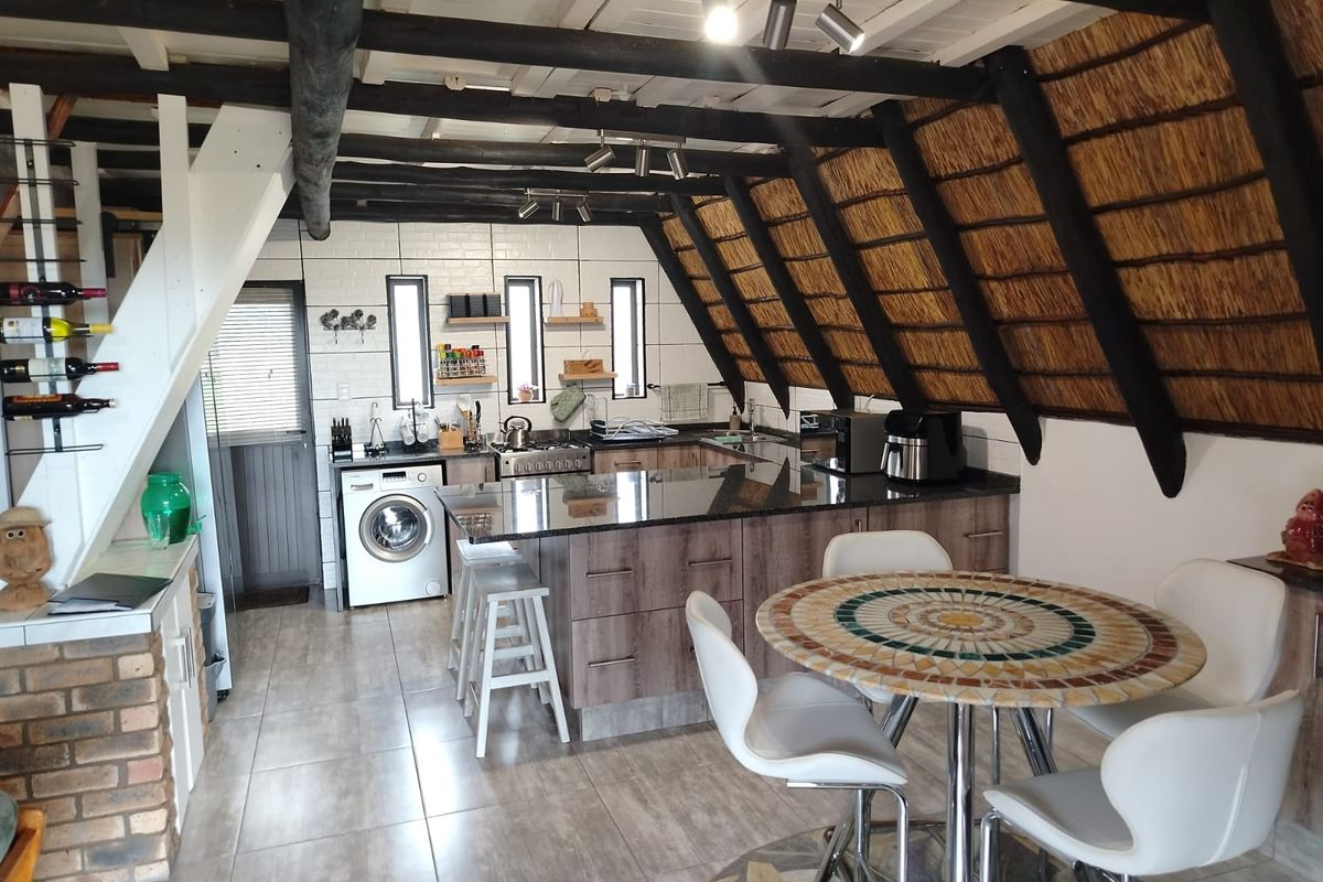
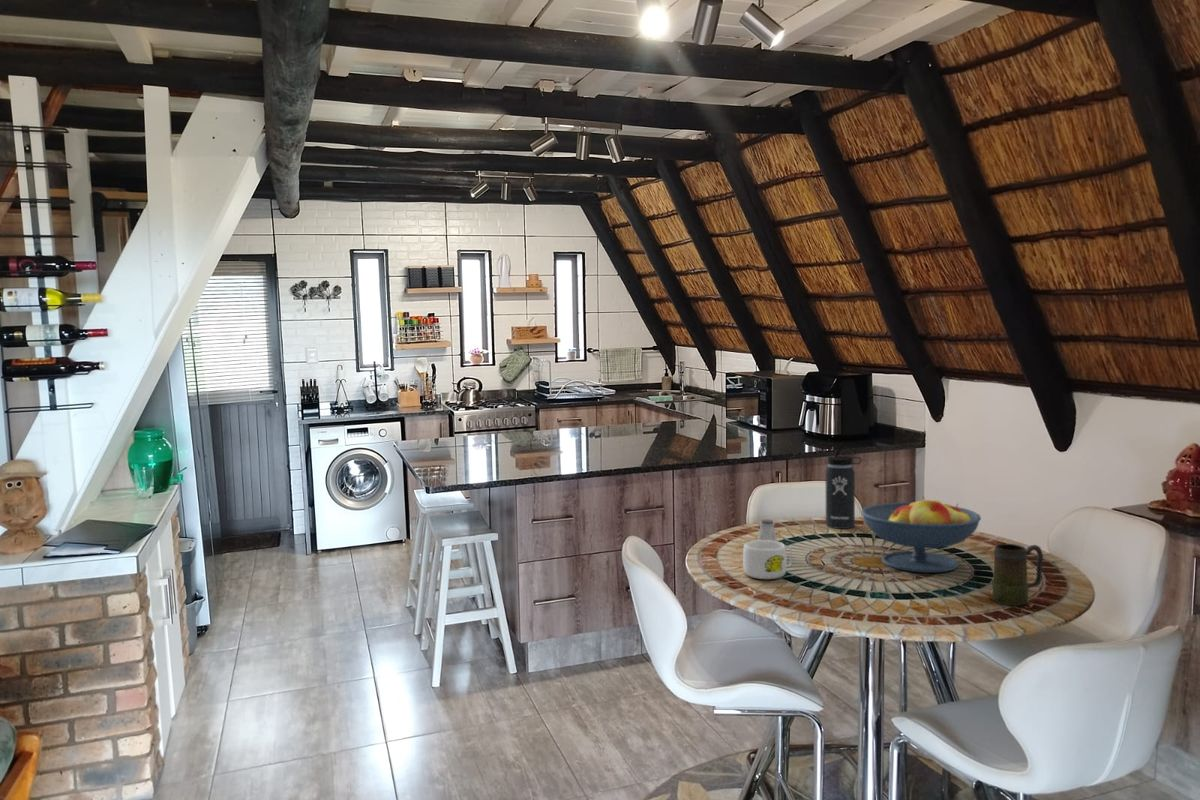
+ mug (765, 559)
+ thermos bottle (843, 485)
+ saltshaker (767, 537)
+ mug (1017, 573)
+ fruit bowl (919, 529)
